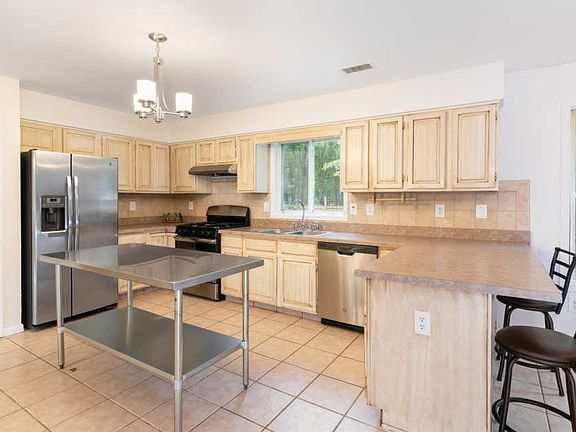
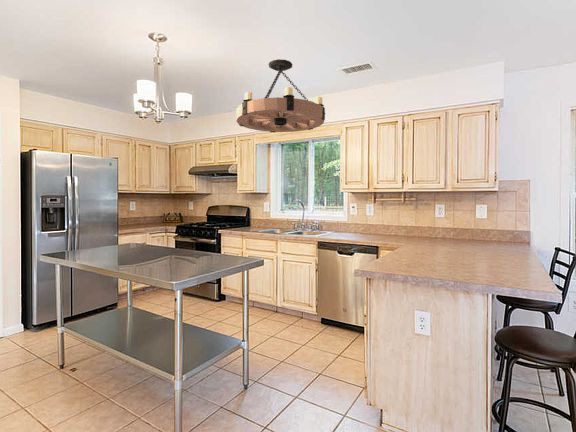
+ chandelier (283, 96)
